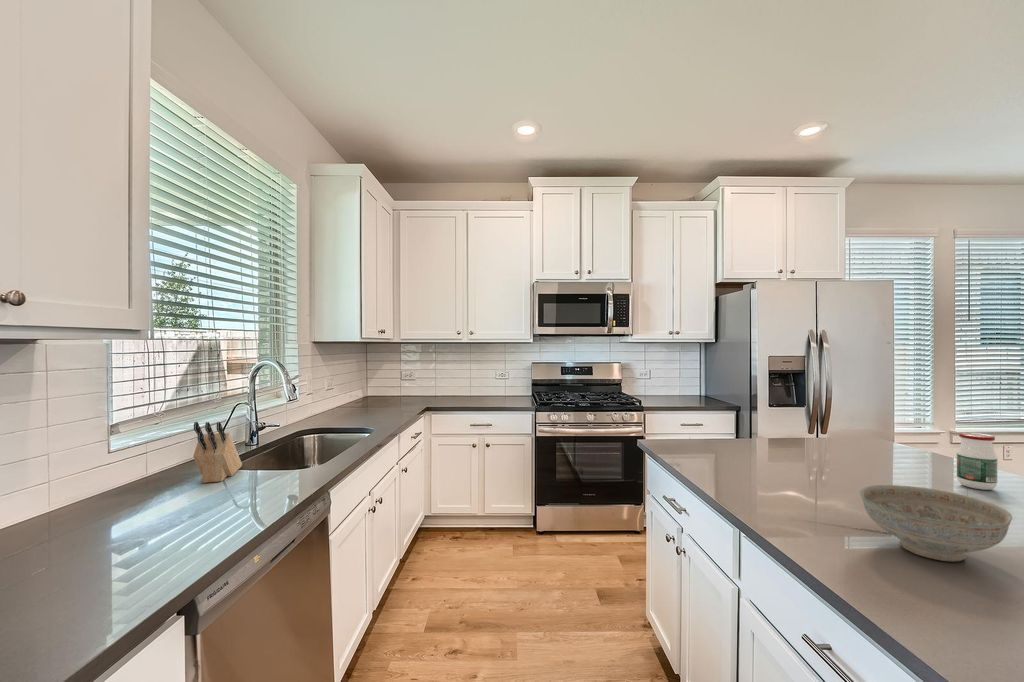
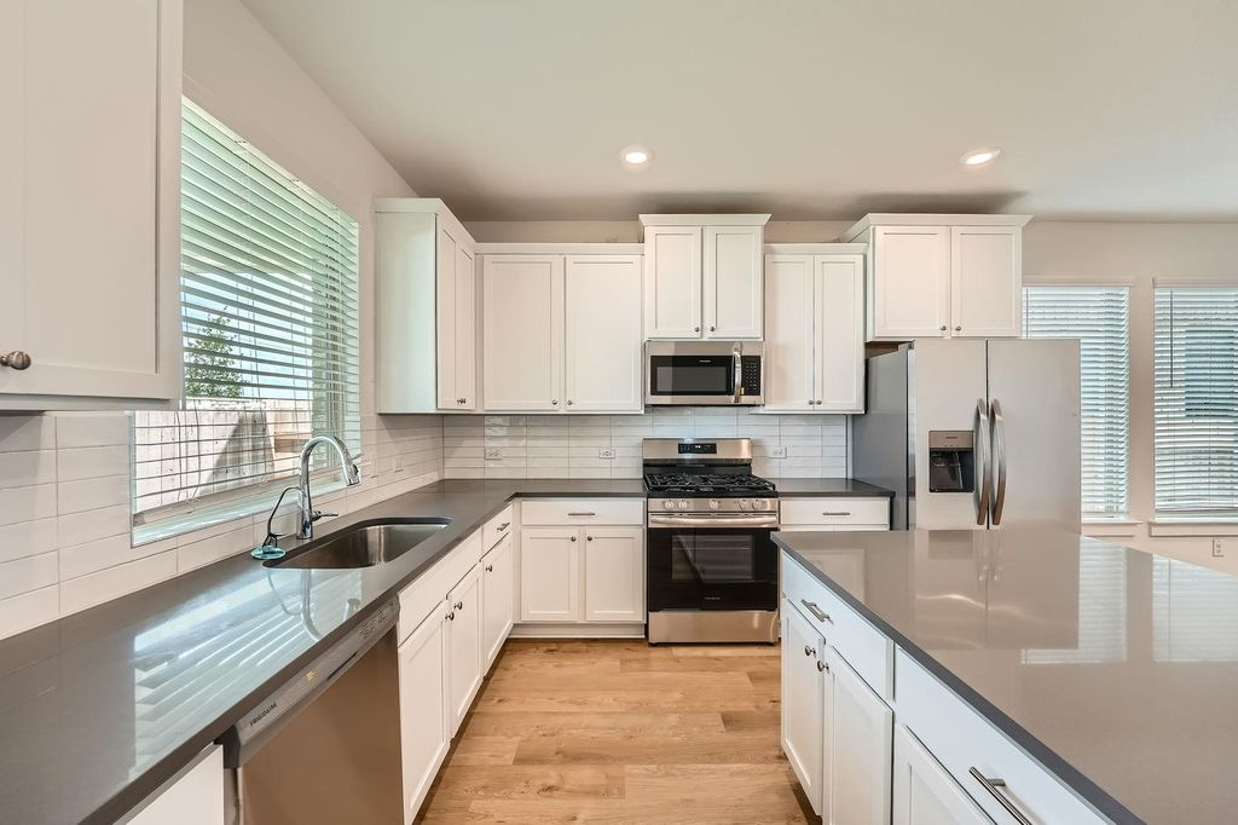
- knife block (217, 446)
- decorative bowl (929, 525)
- jar (976, 460)
